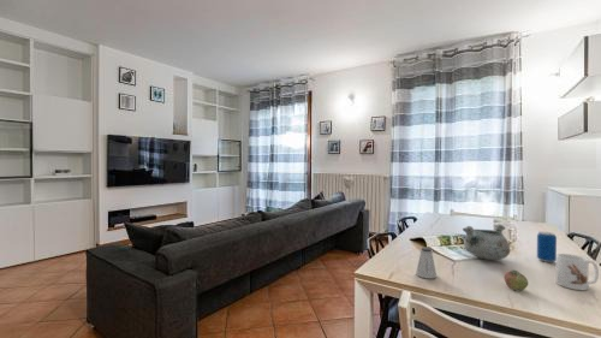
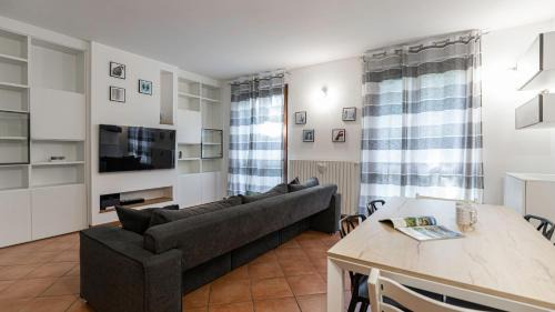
- saltshaker (426, 261)
- mug (577, 271)
- apple (513, 279)
- decorative bowl (486, 241)
- beverage can (546, 247)
